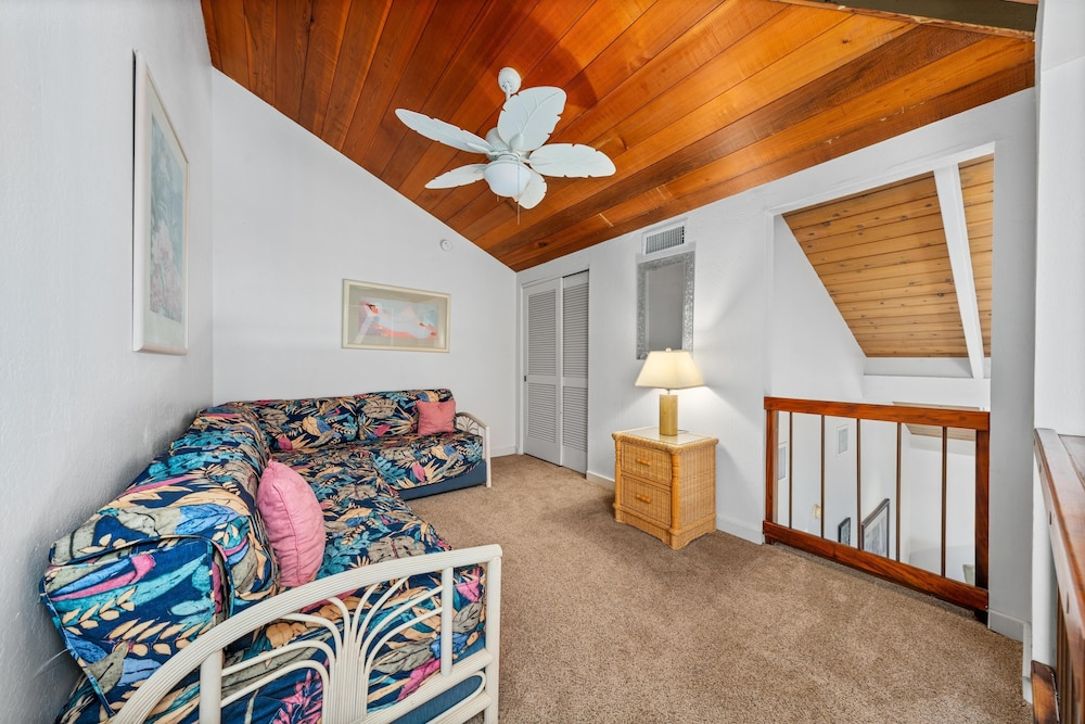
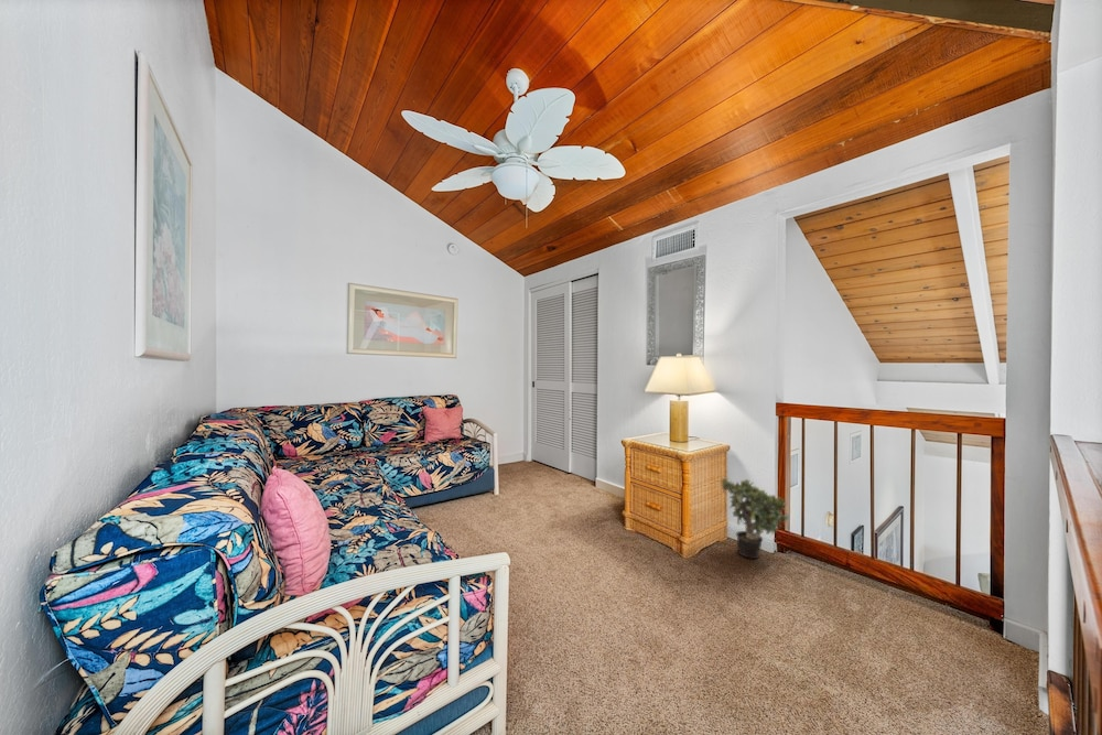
+ potted plant (748, 518)
